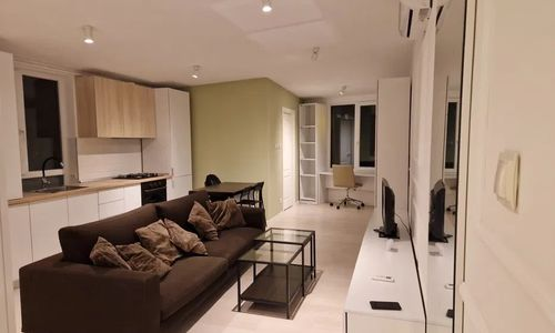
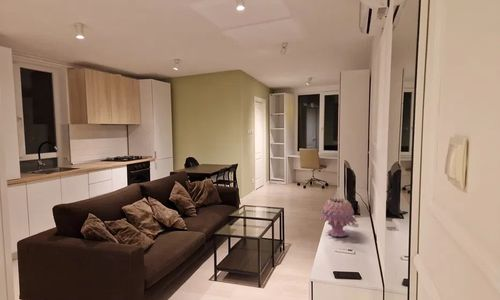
+ decorative vase (337, 216)
